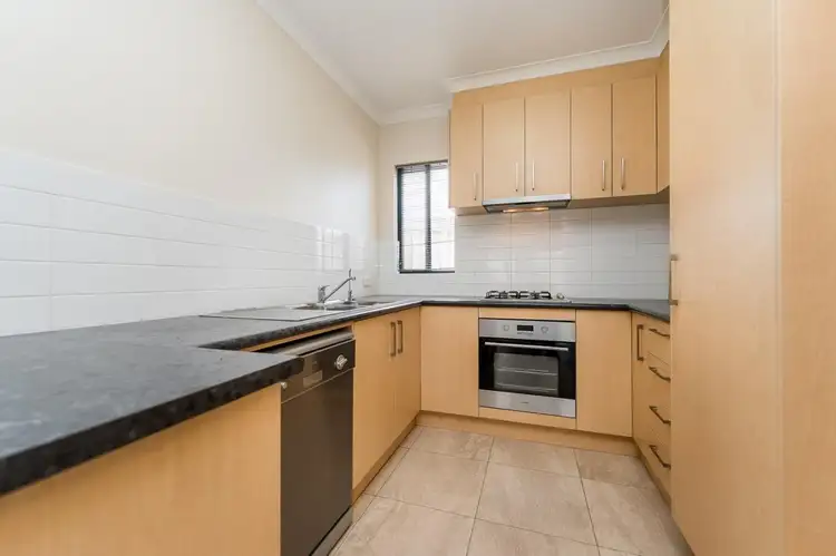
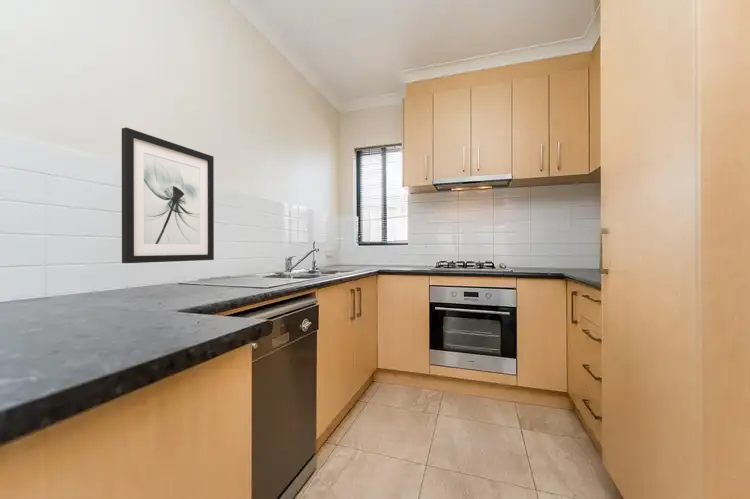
+ wall art (173, 202)
